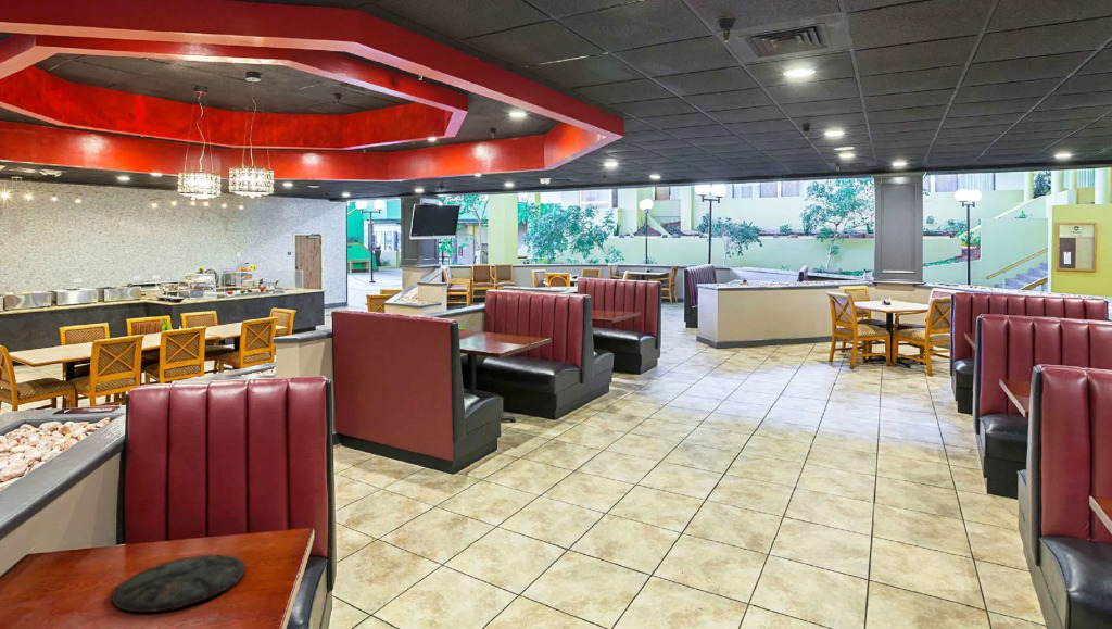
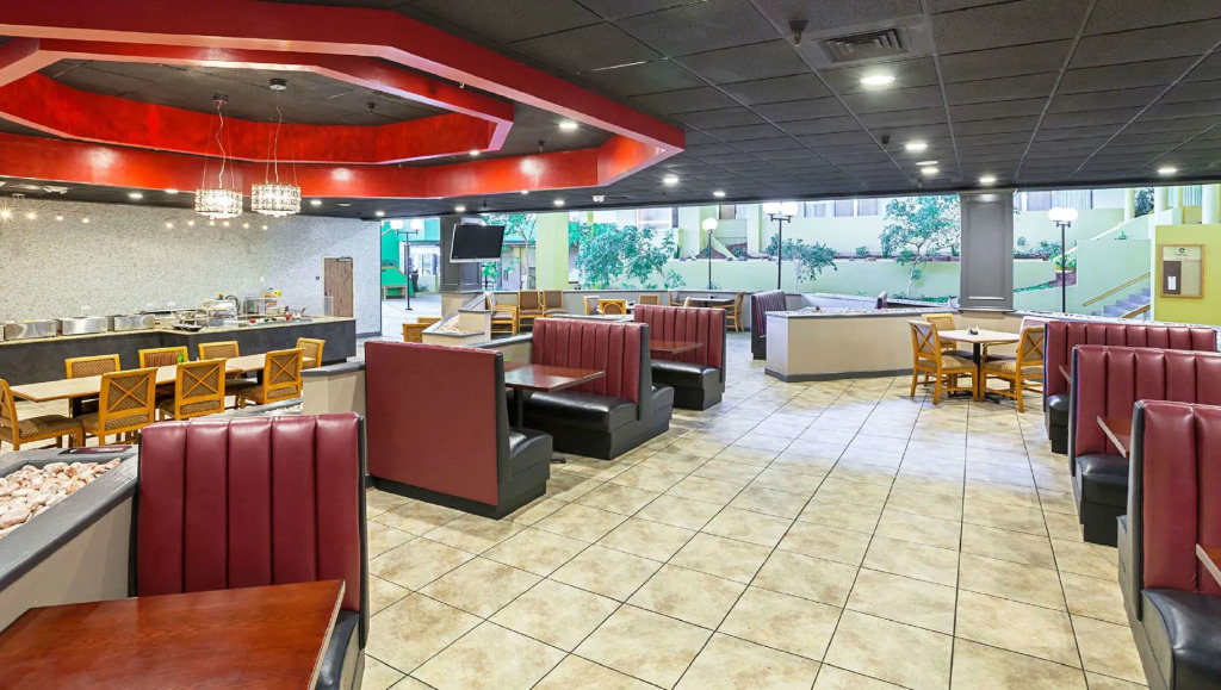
- plate (181, 574)
